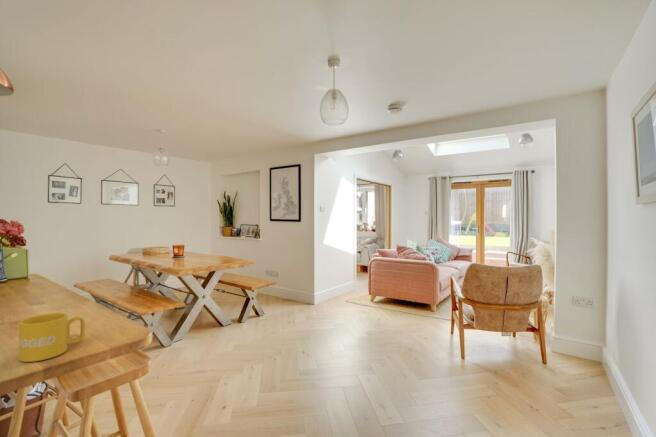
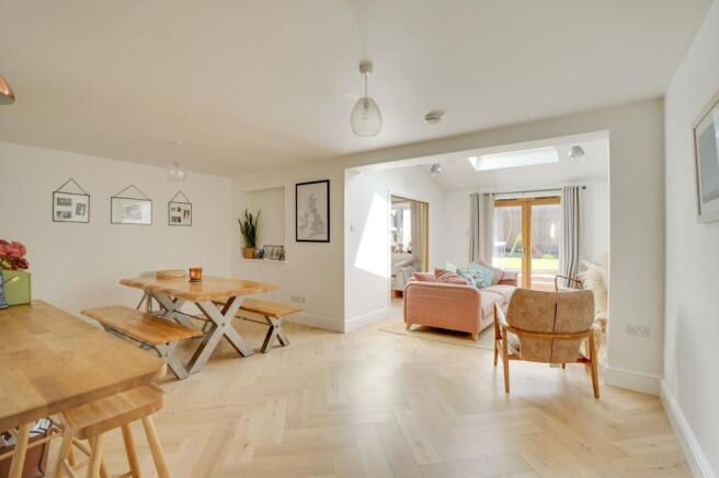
- mug (53, 333)
